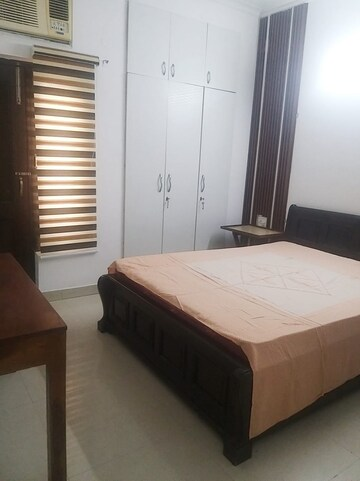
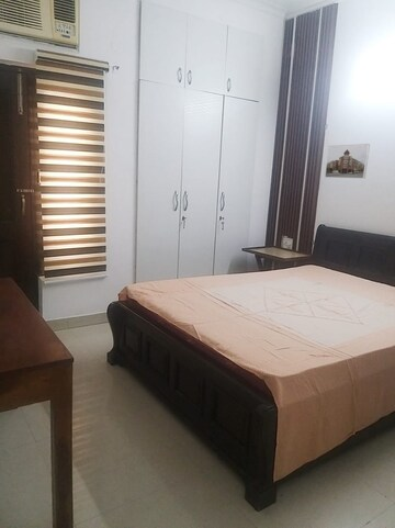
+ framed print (346, 161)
